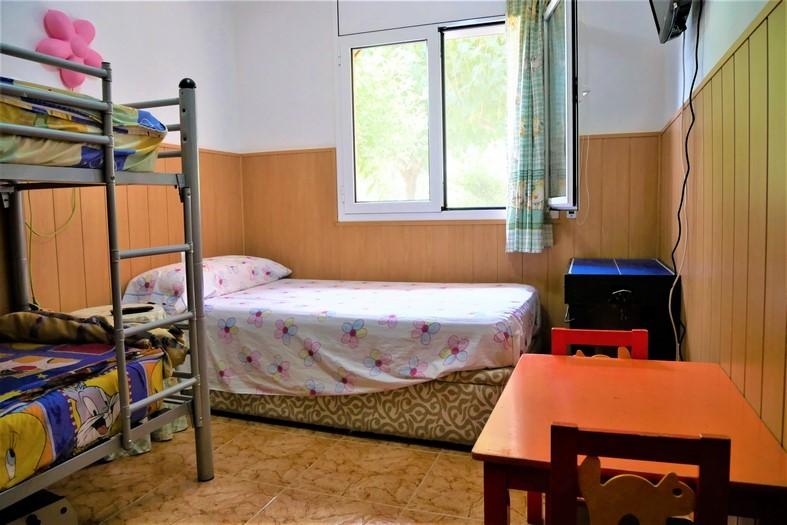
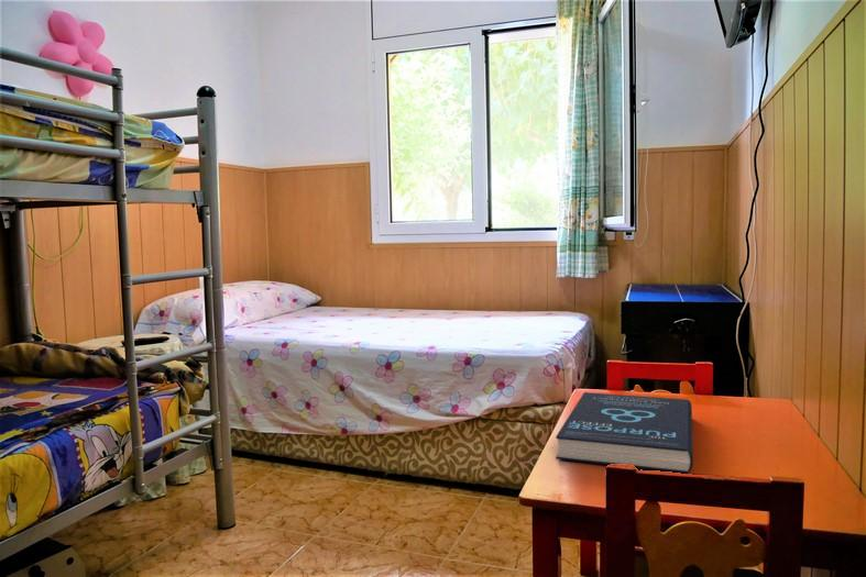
+ book (629, 426)
